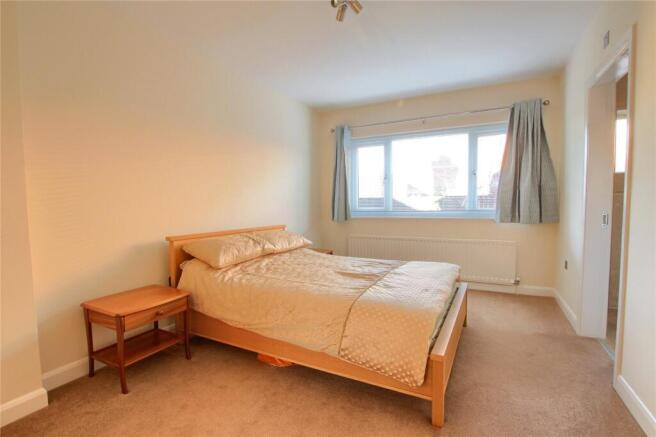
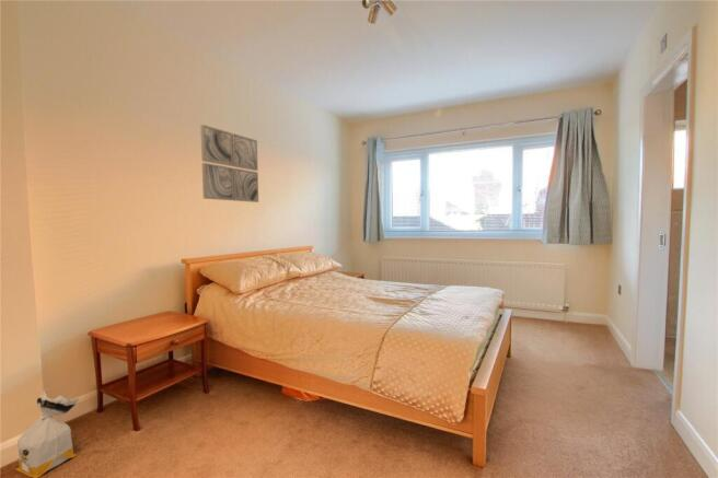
+ wall art (232, 167)
+ bag (46, 427)
